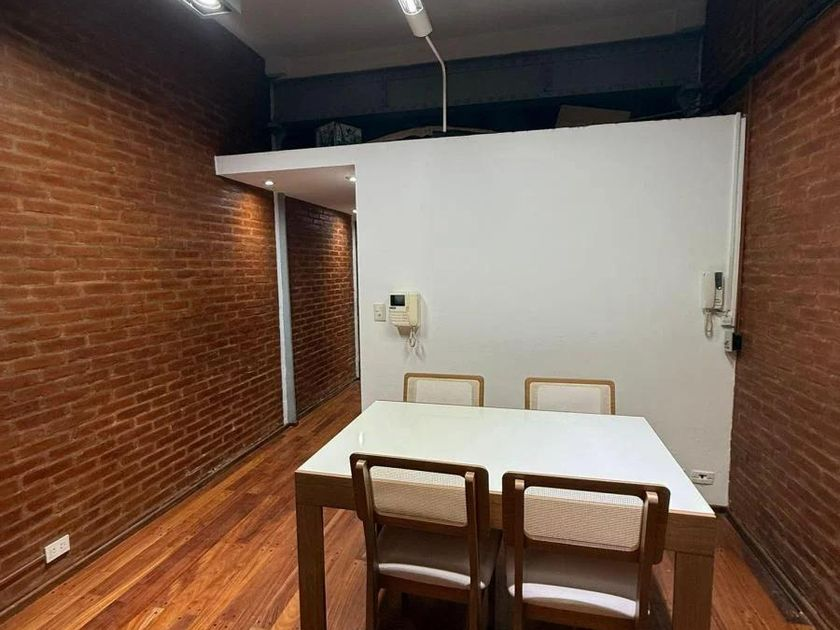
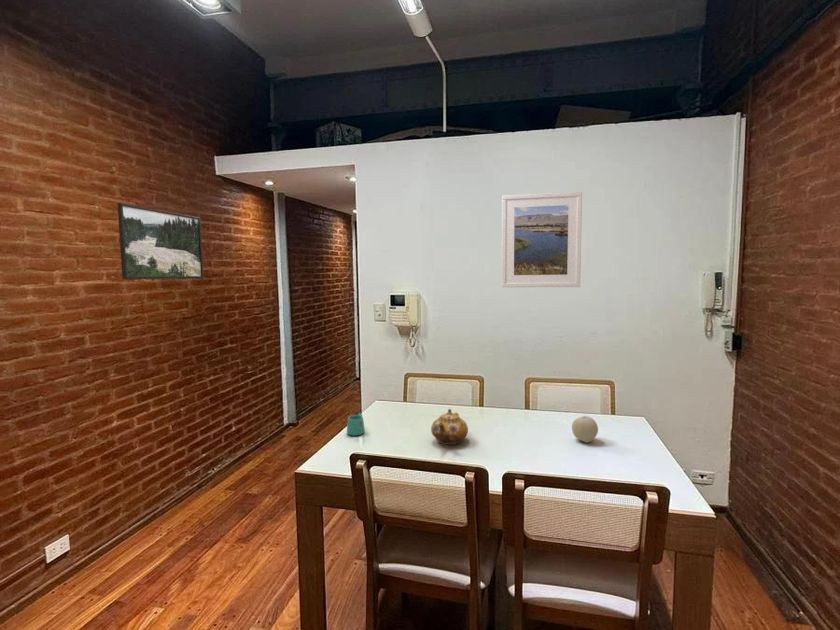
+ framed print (165, 245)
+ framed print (540, 240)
+ teapot (449, 425)
+ mug (357, 423)
+ fruit (584, 429)
